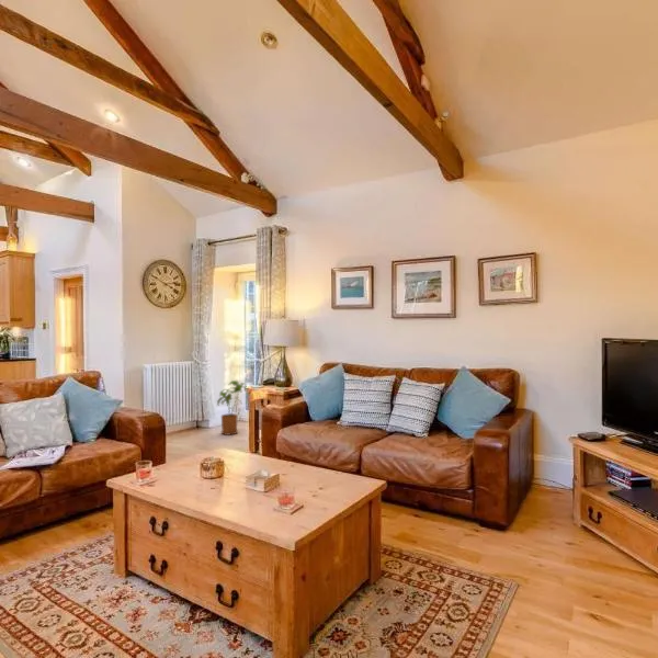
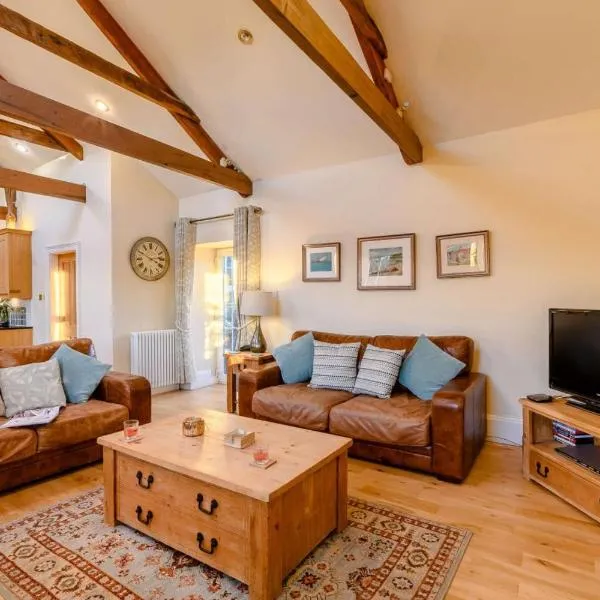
- house plant (229, 407)
